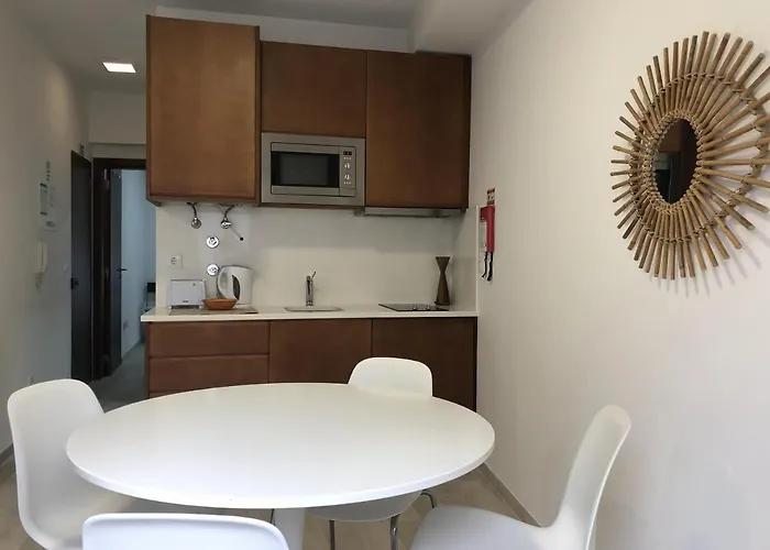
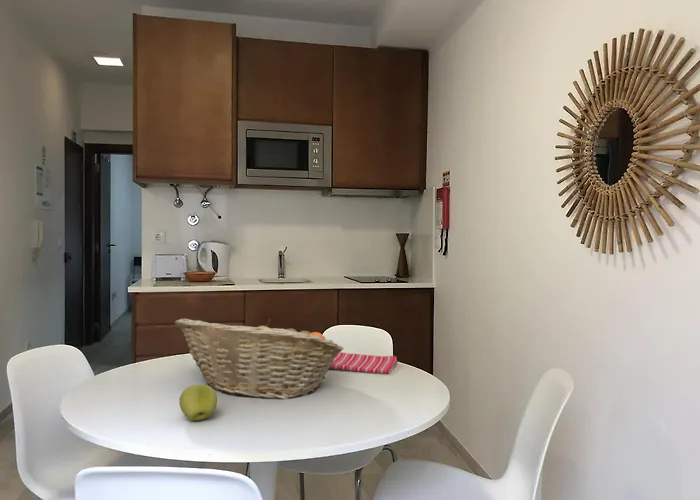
+ dish towel (359, 361)
+ fruit basket (258, 349)
+ apple (198, 401)
